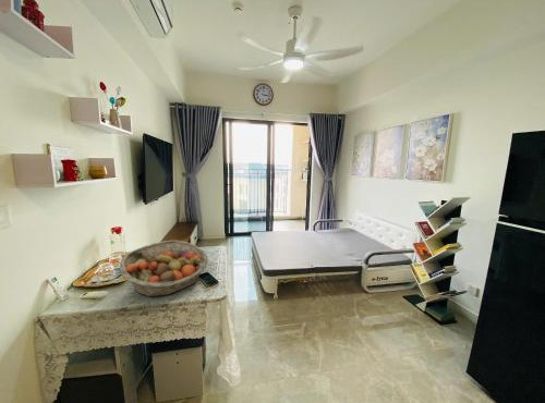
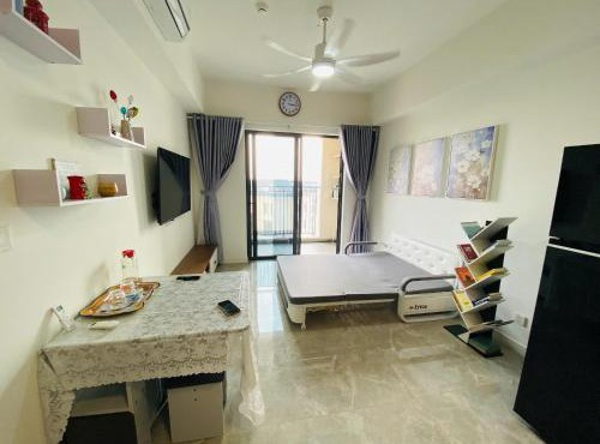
- fruit basket (167, 266)
